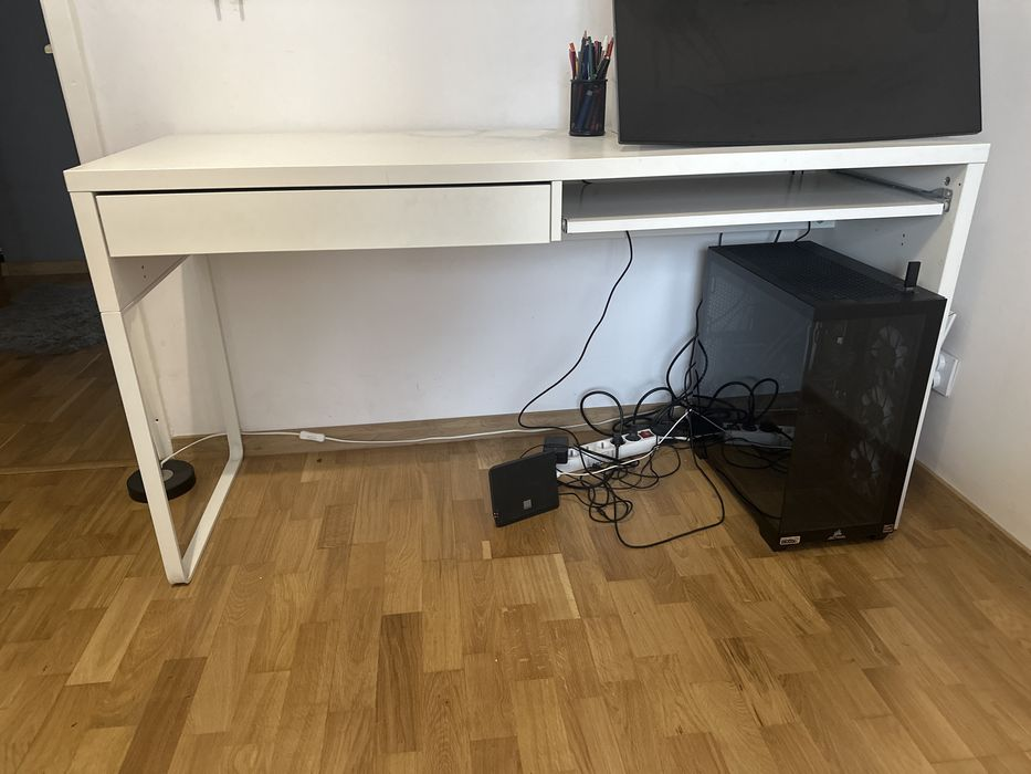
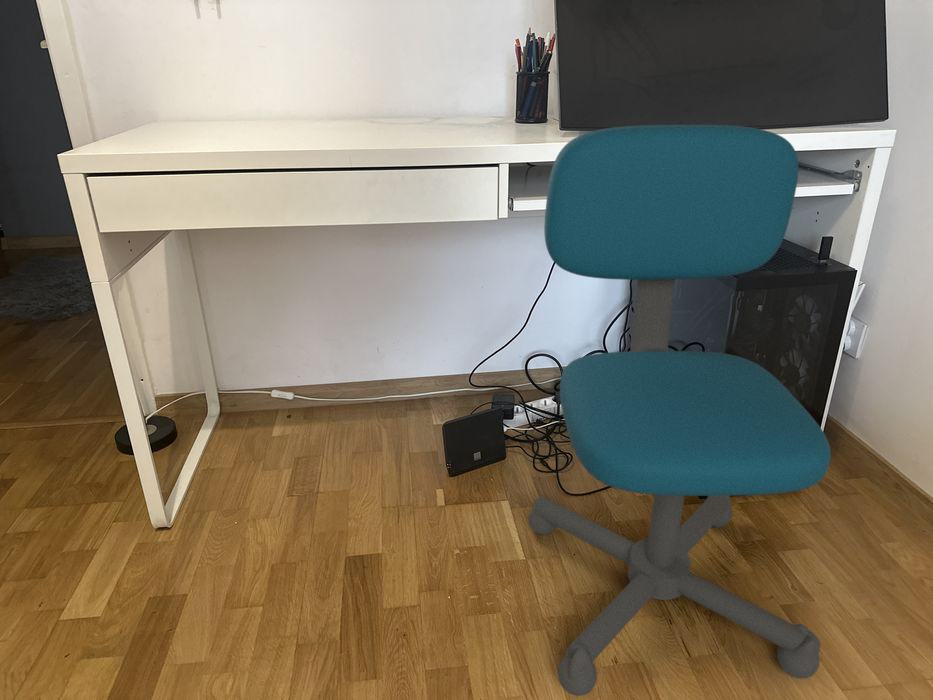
+ office chair (678, 401)
